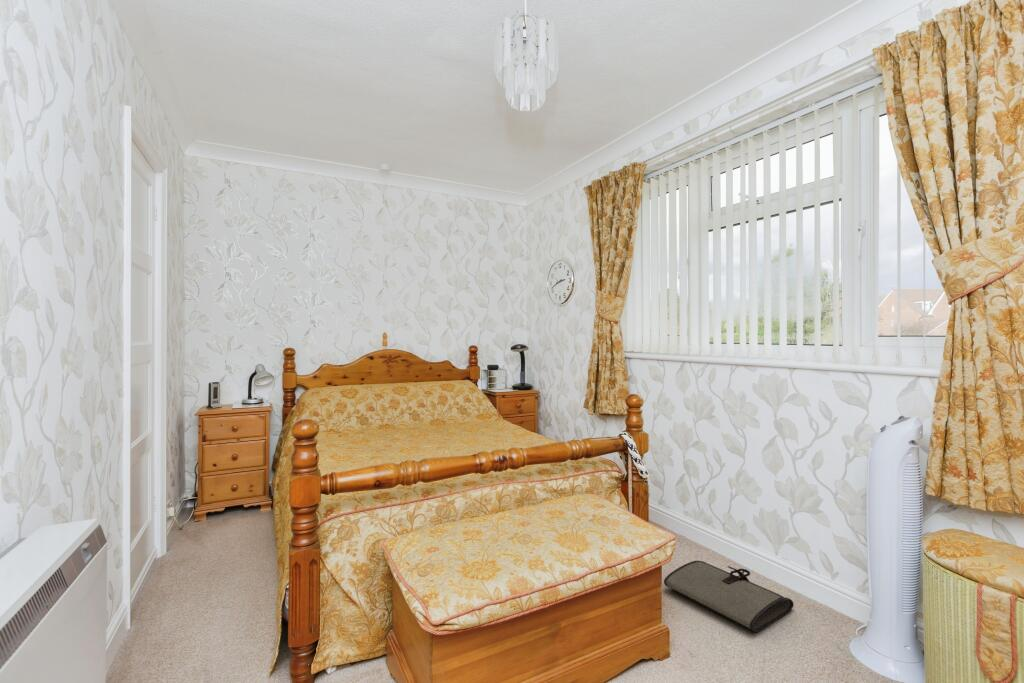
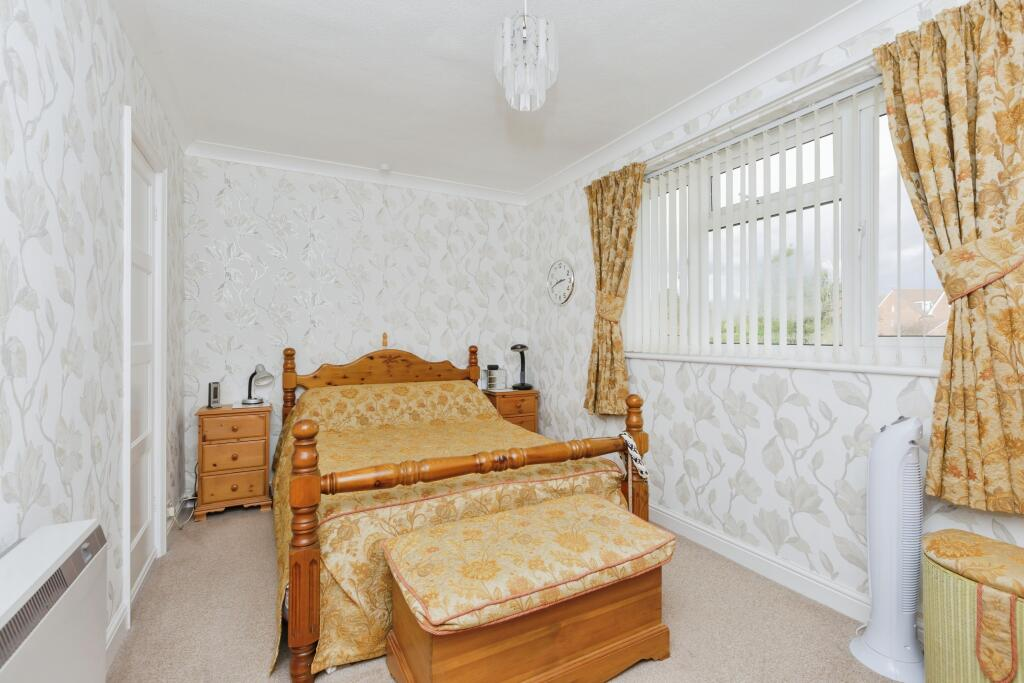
- tool roll (726, 584)
